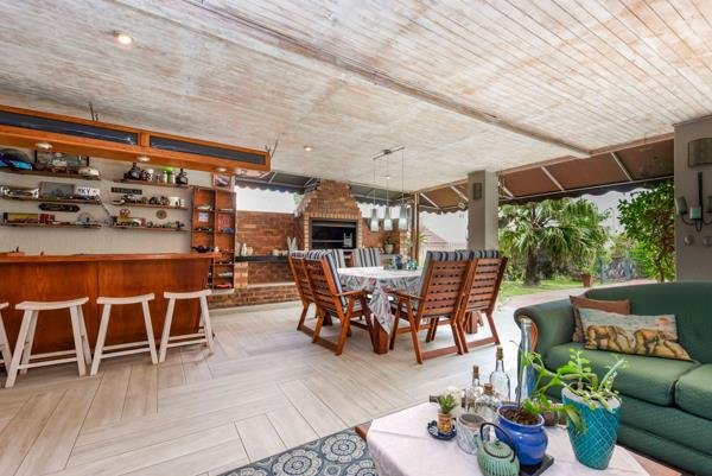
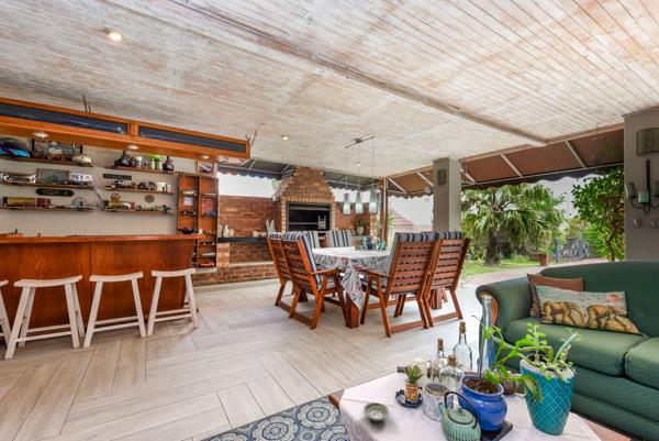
+ saucer (376, 412)
